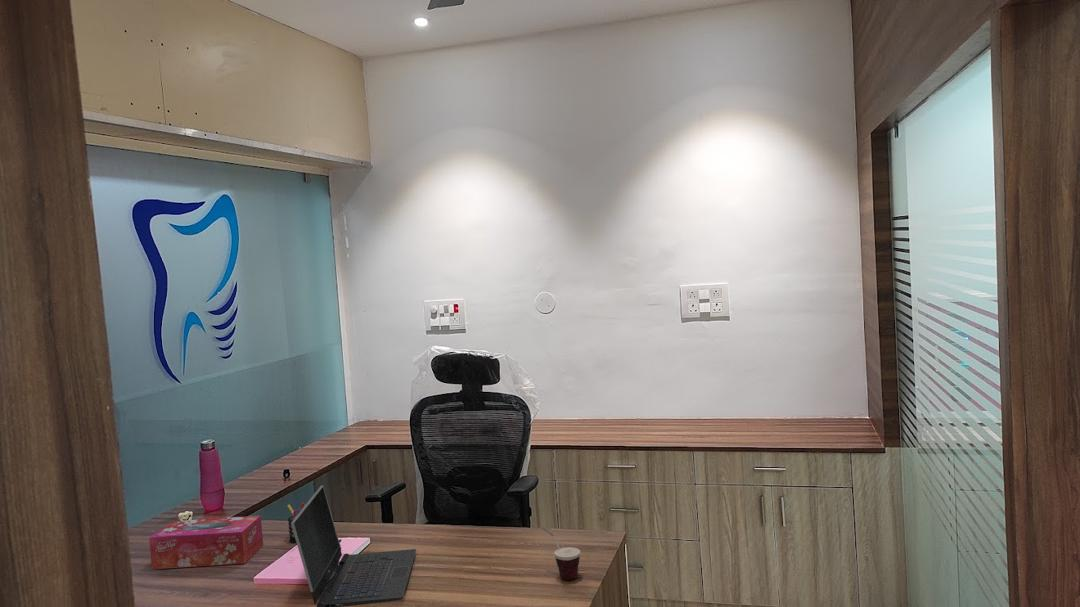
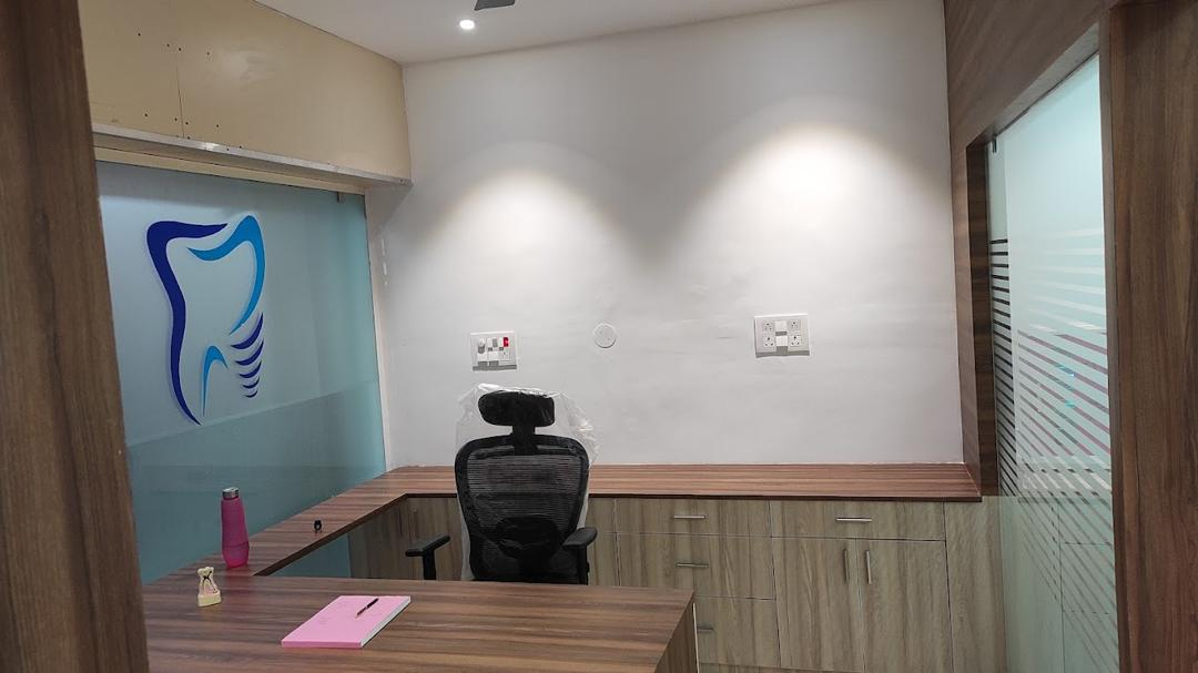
- pen holder (294, 518)
- tissue box (207, 541)
- cup (559, 553)
- laptop computer (359, 554)
